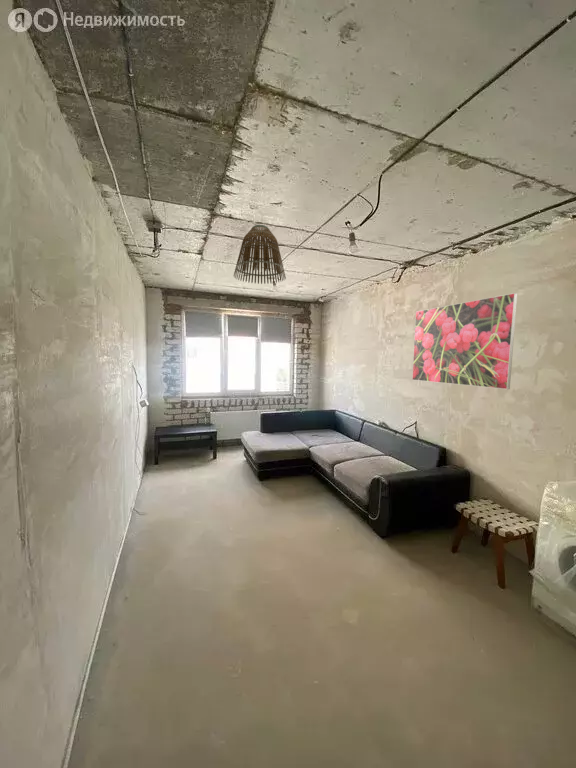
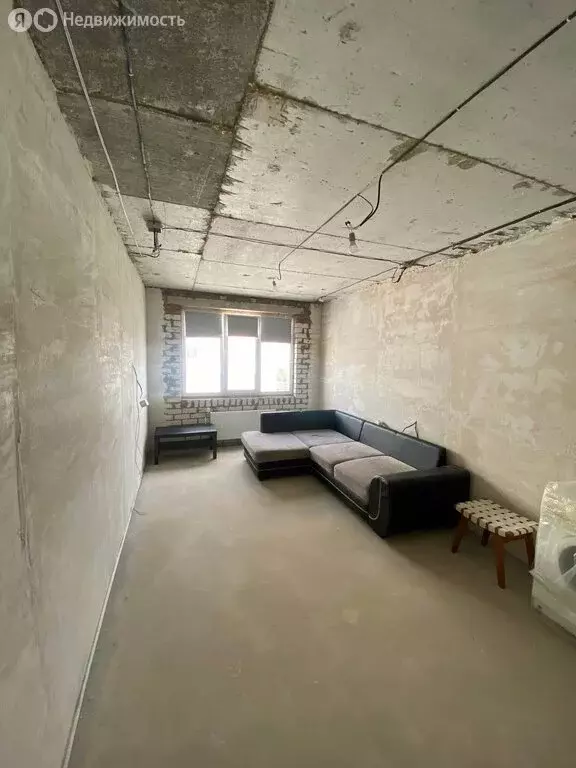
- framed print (455, 344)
- lamp shade (259, 252)
